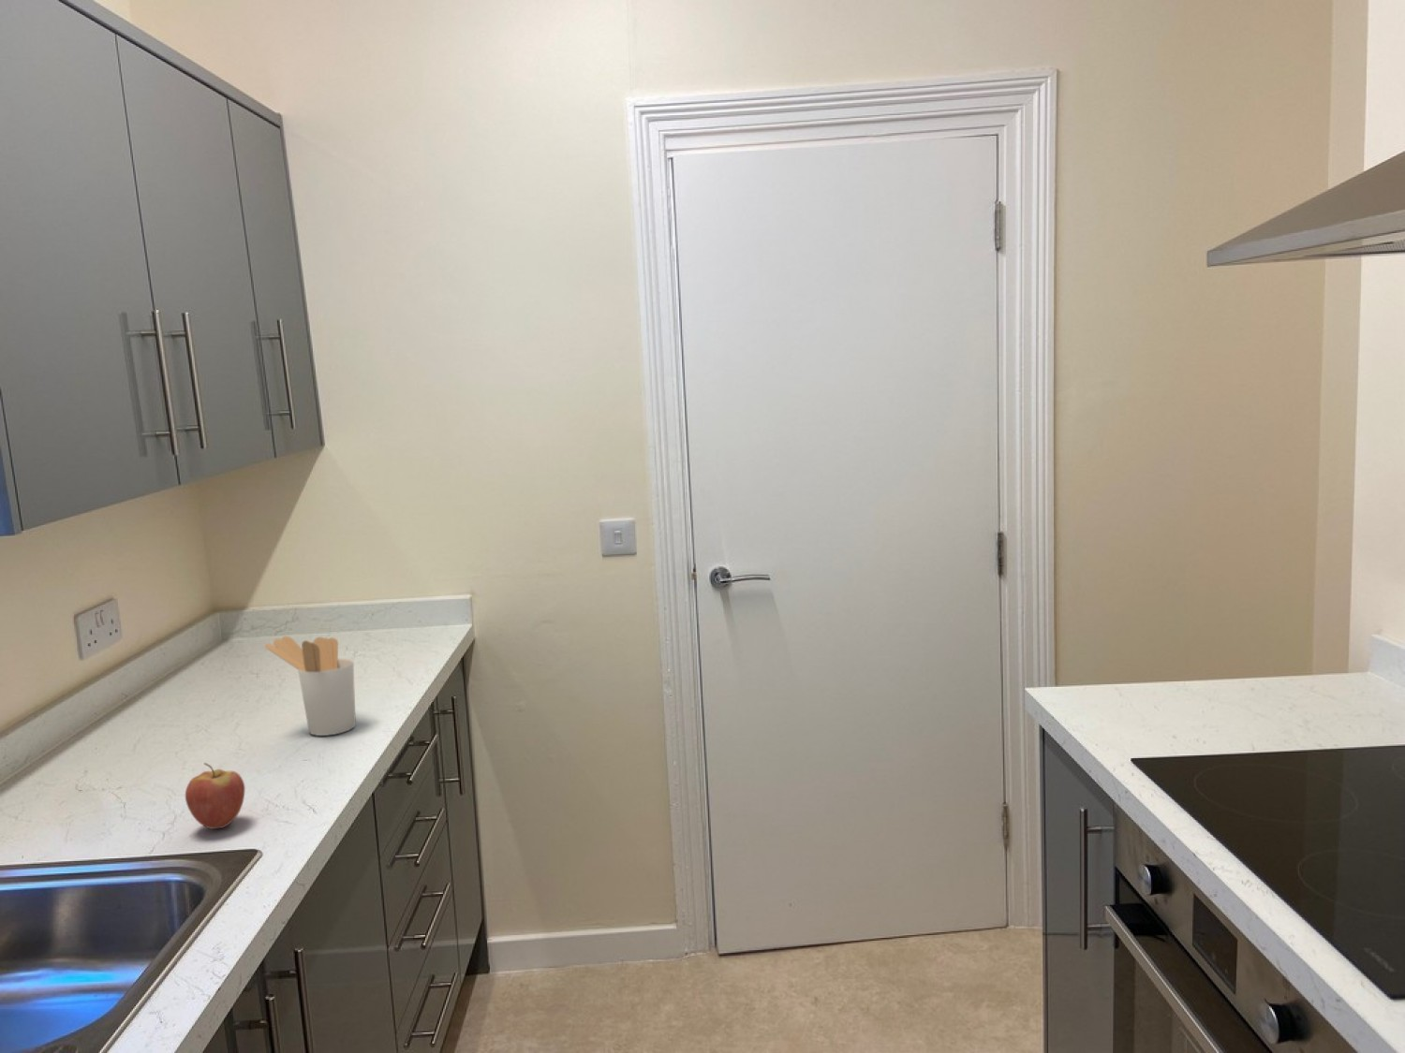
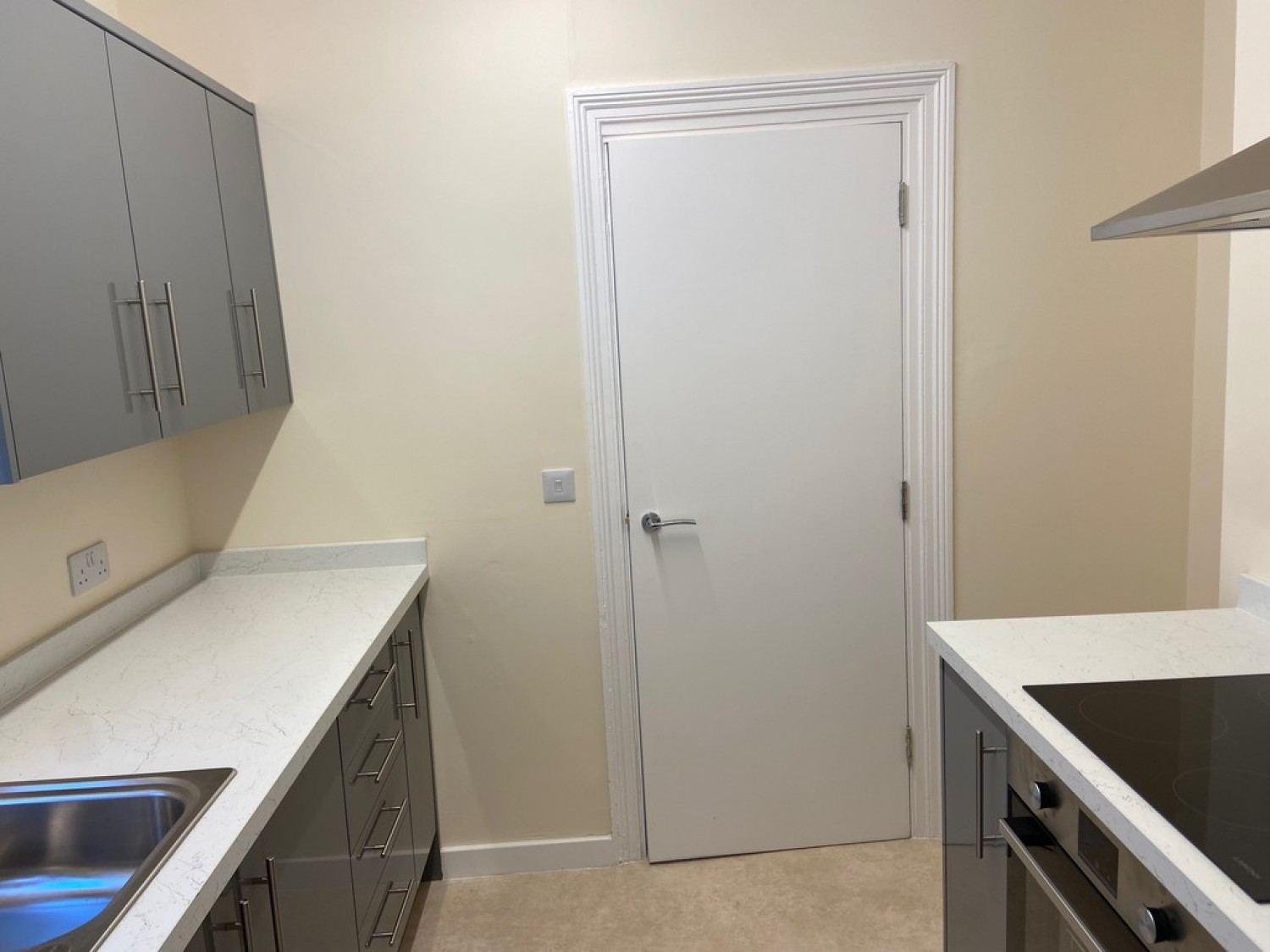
- utensil holder (313, 681)
- fruit (216, 793)
